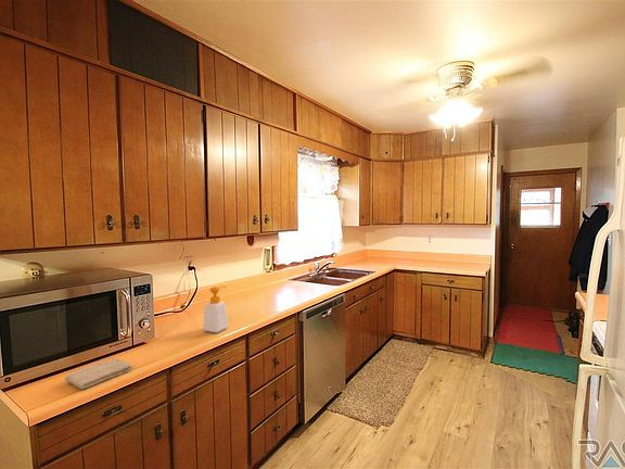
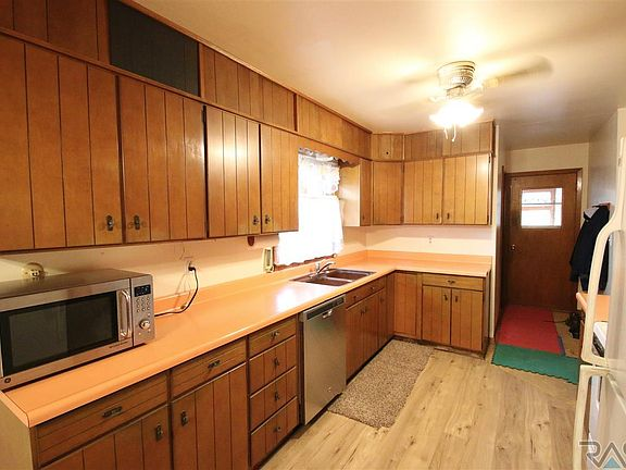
- soap bottle (218, 307)
- washcloth (100, 371)
